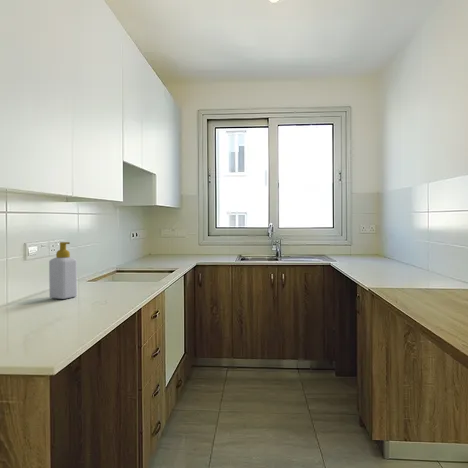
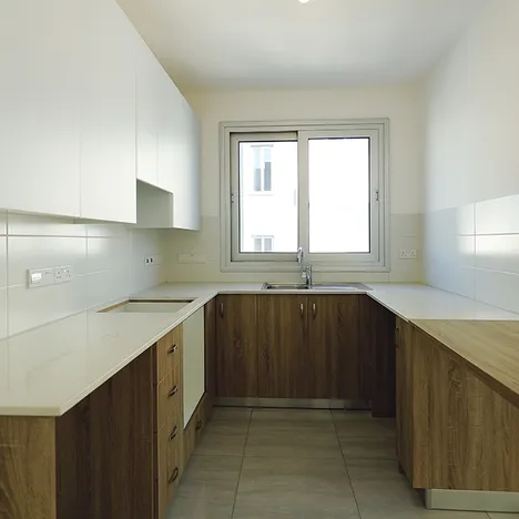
- soap bottle (63, 269)
